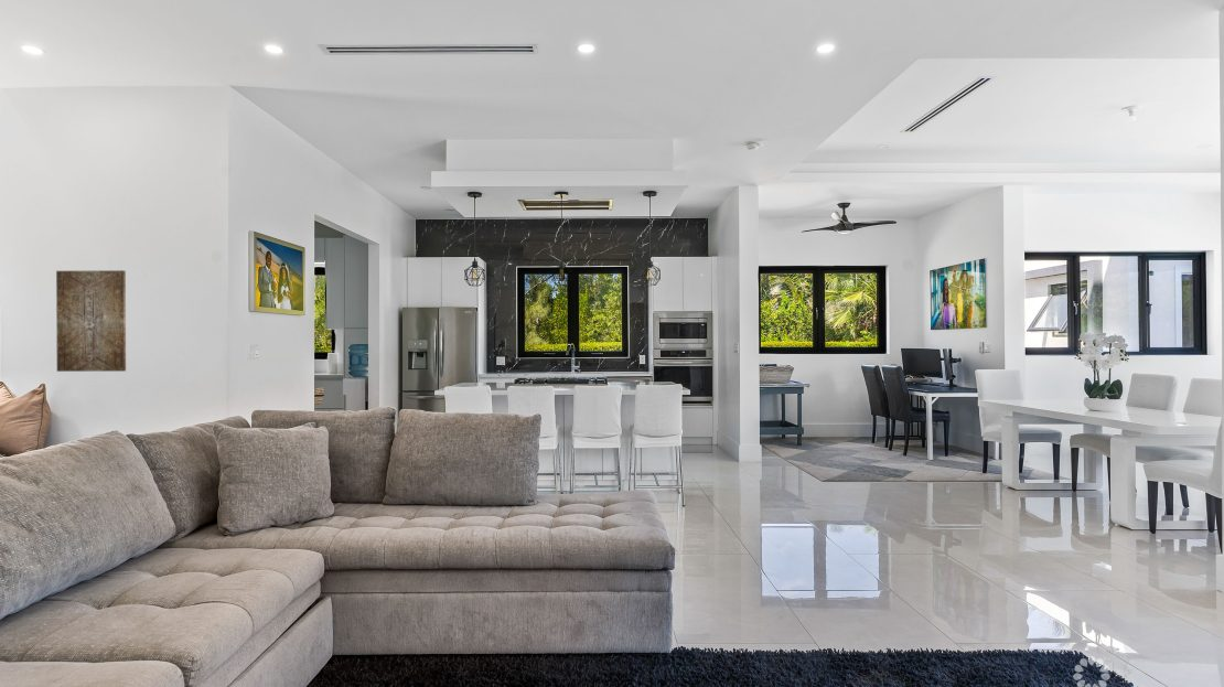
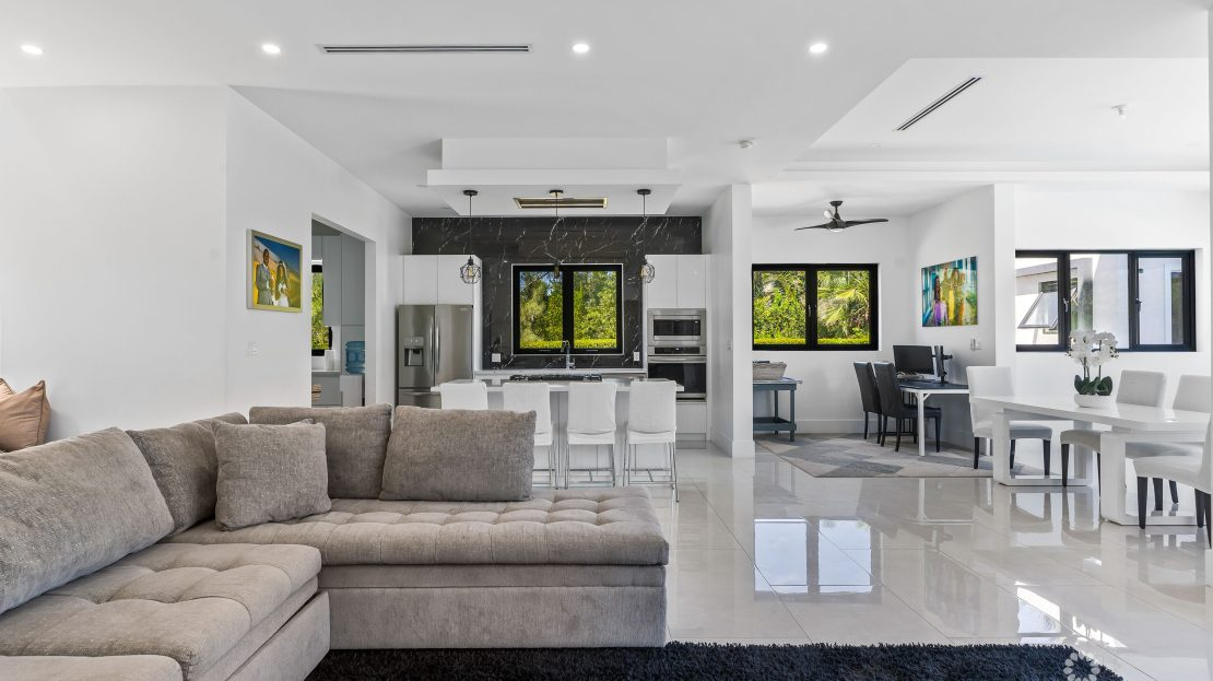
- wall art (90, 321)
